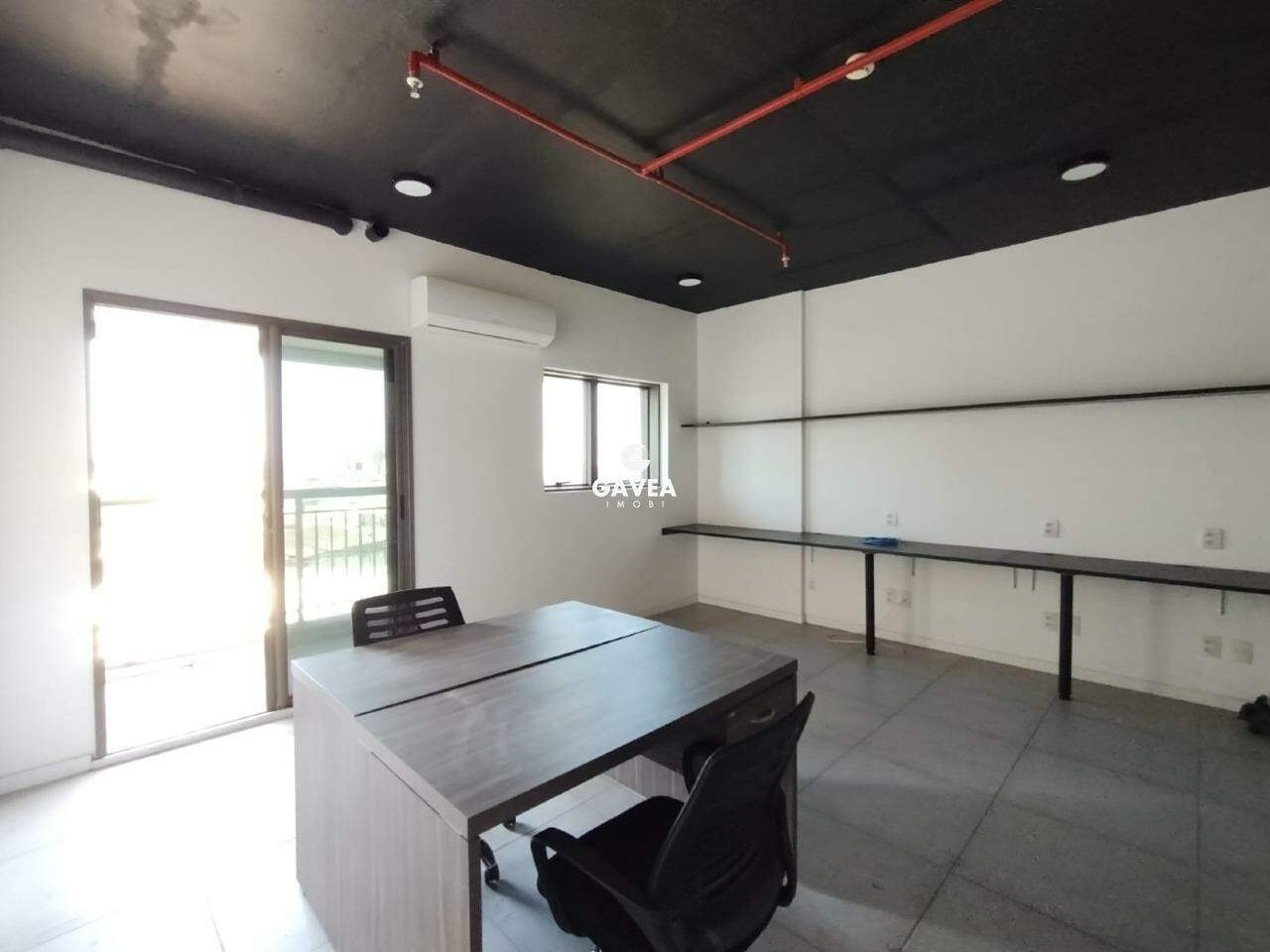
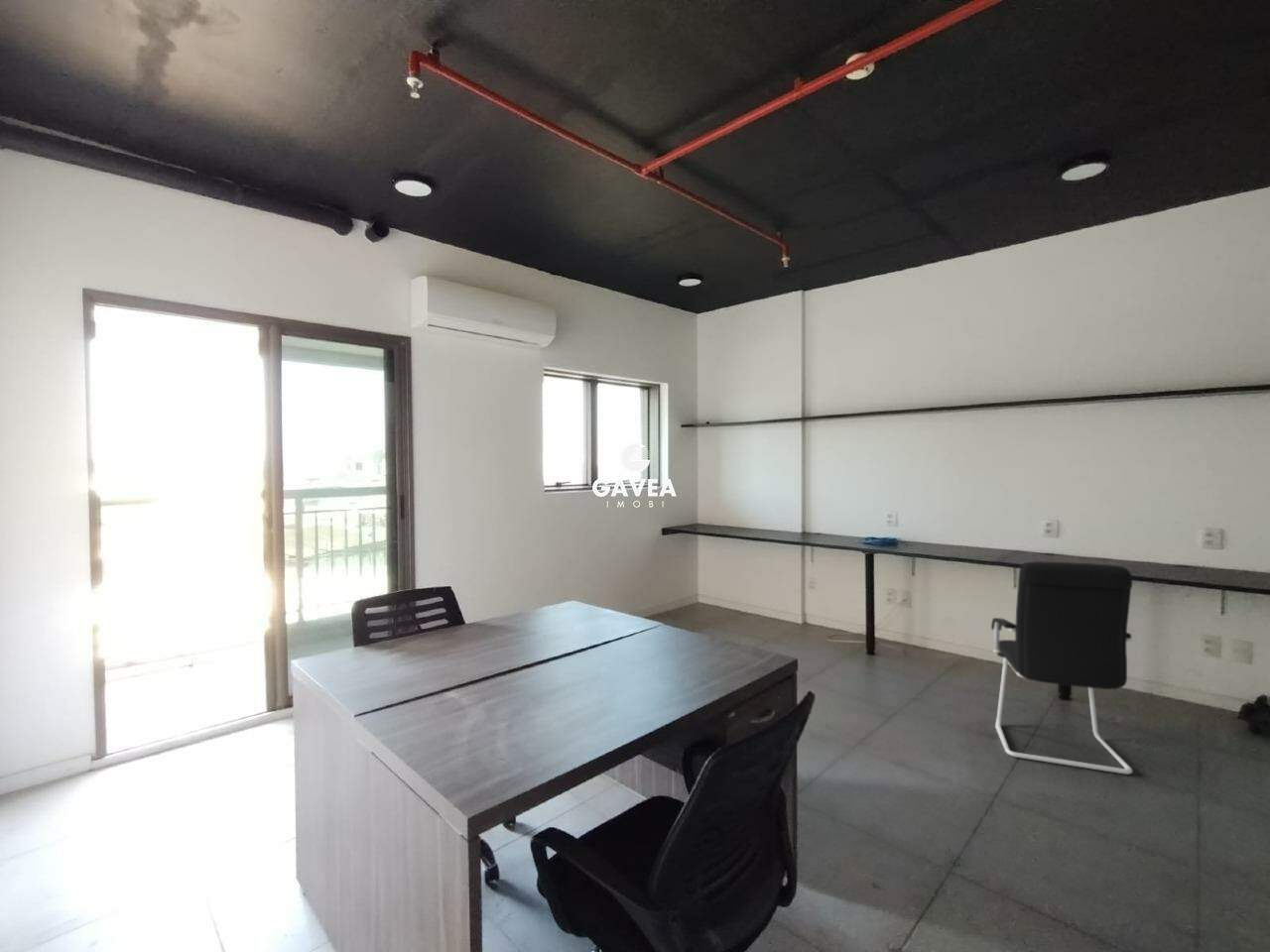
+ office chair (1058, 653)
